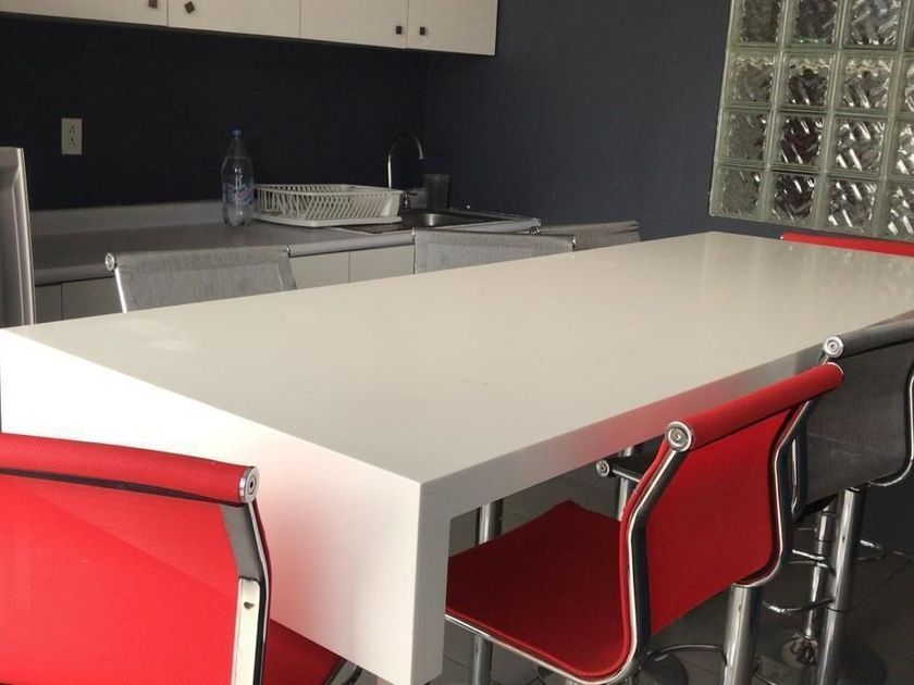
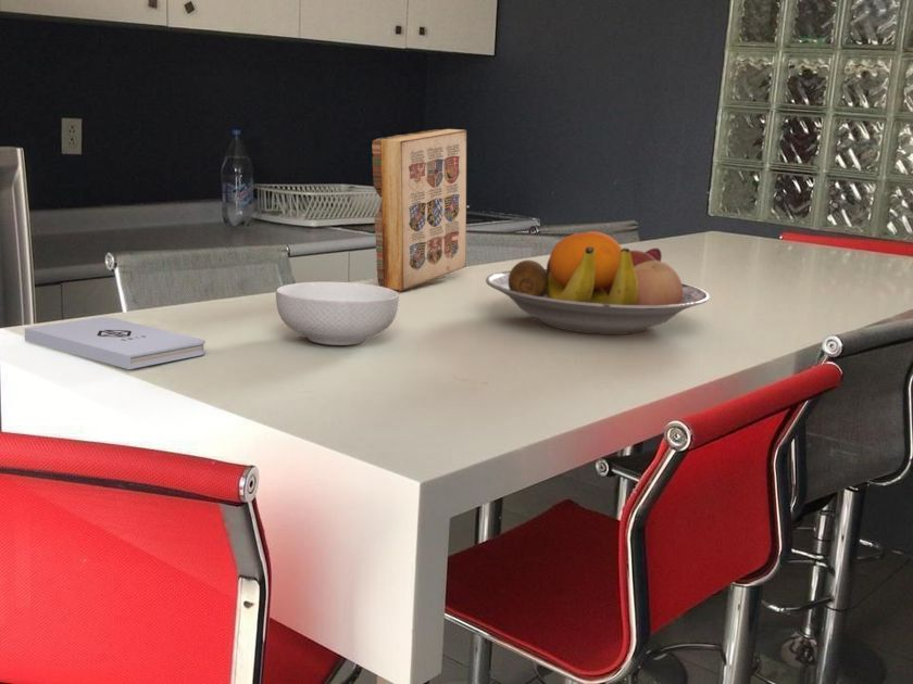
+ fruit bowl (597, 277)
+ notepad (116, 340)
+ cereal bowl (337, 315)
+ book (425, 206)
